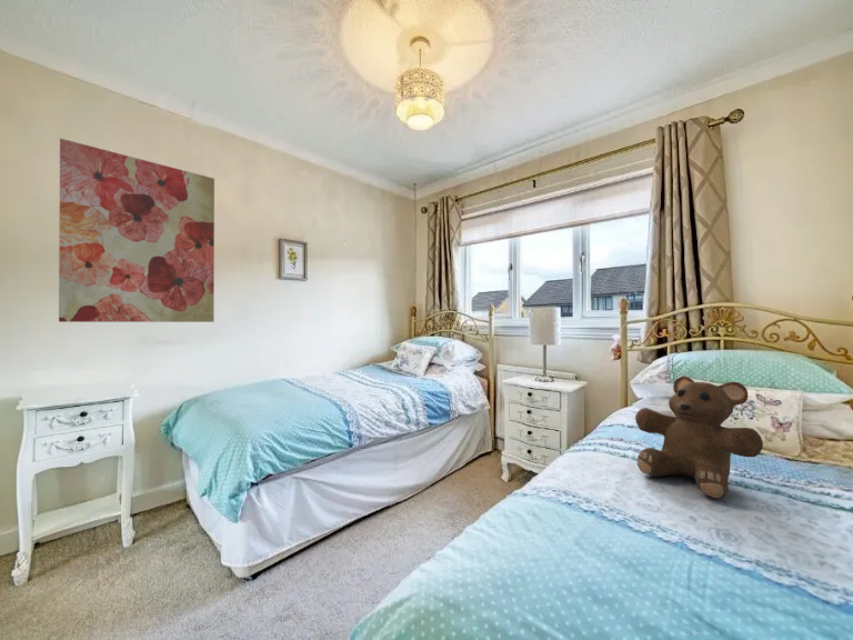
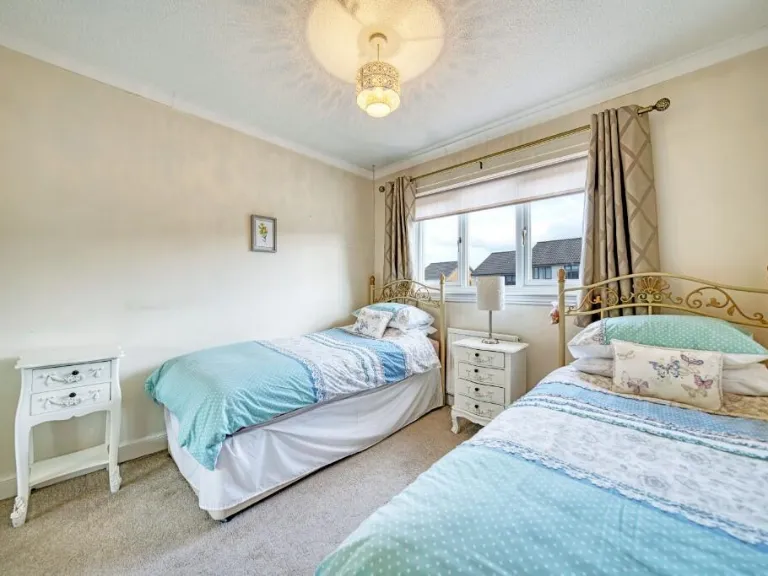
- wall art (145, 241)
- teddy bear (693, 430)
